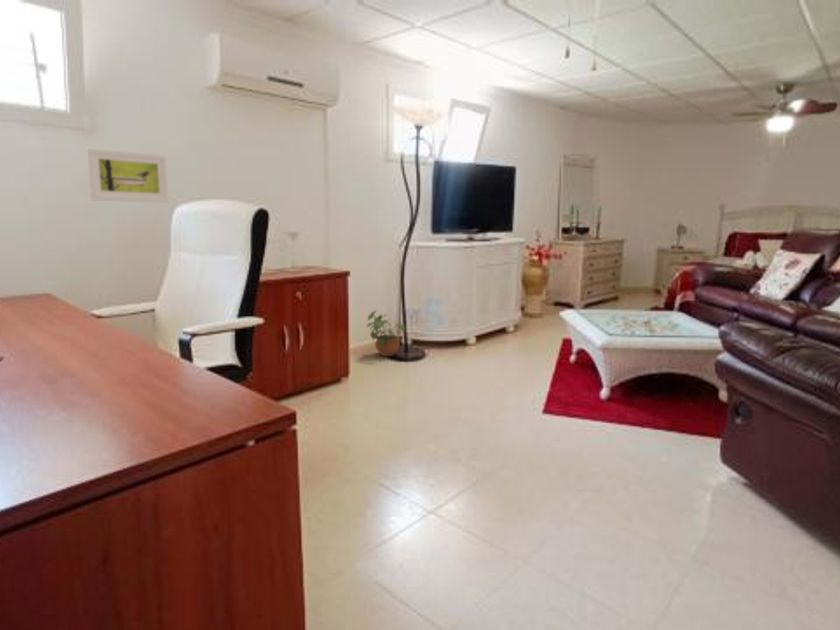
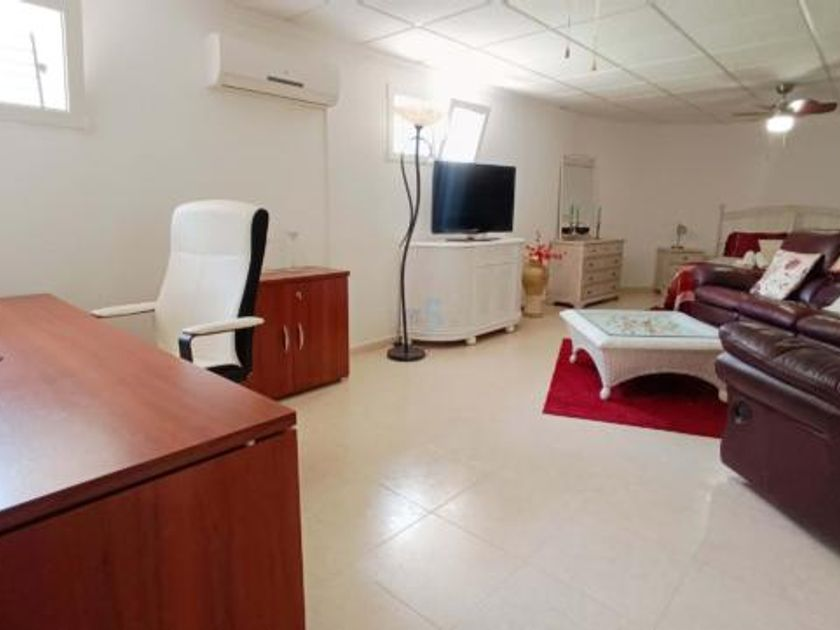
- potted plant (382, 332)
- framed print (129, 176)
